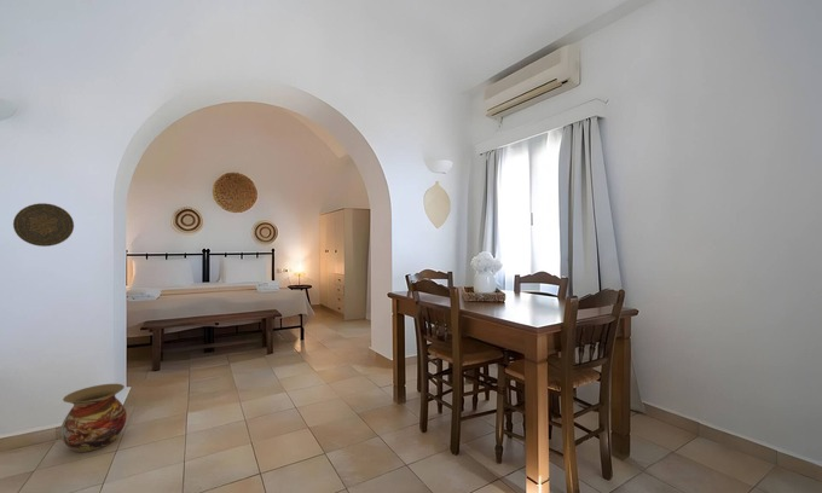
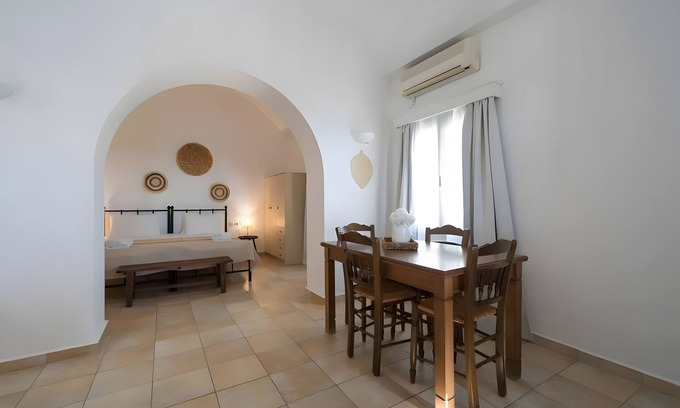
- vase (94, 417)
- decorative plate (44, 225)
